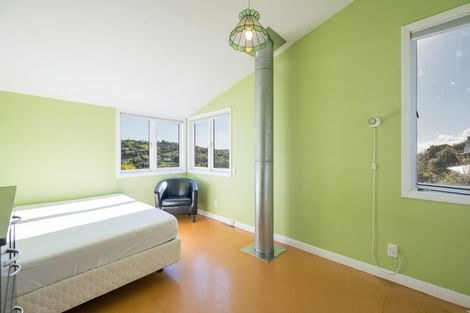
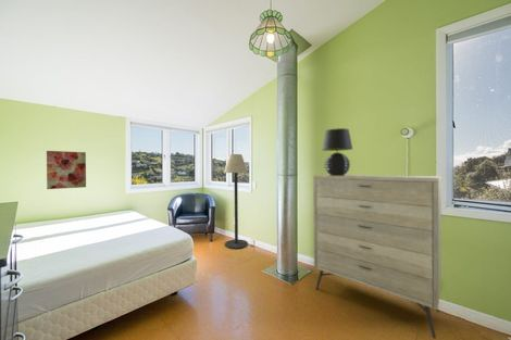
+ wall art (66, 169)
+ dresser (372, 237)
+ floor lamp (236, 199)
+ table lamp (337, 152)
